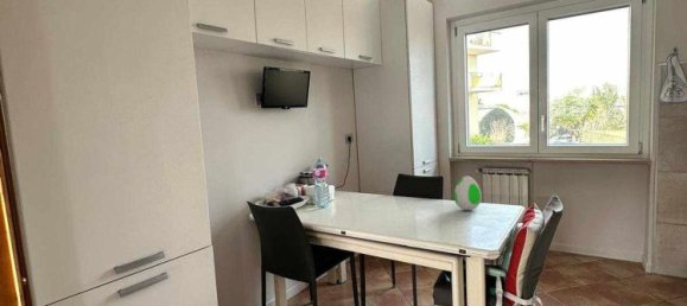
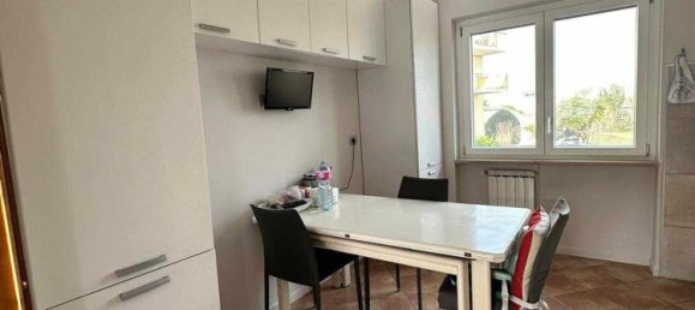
- decorative egg (467, 192)
